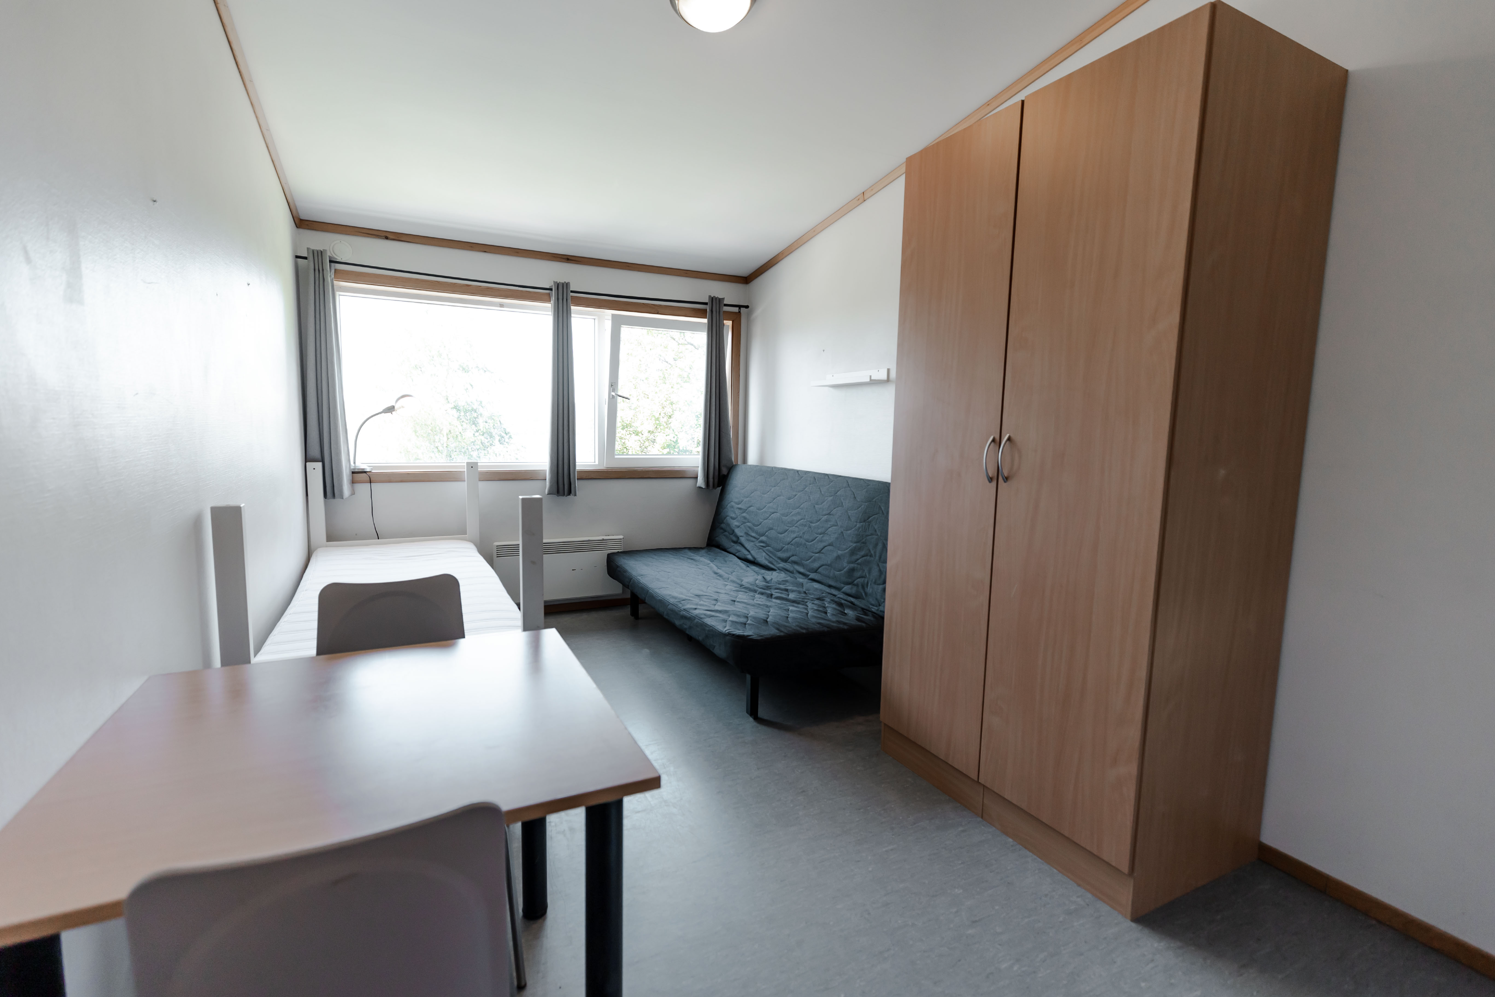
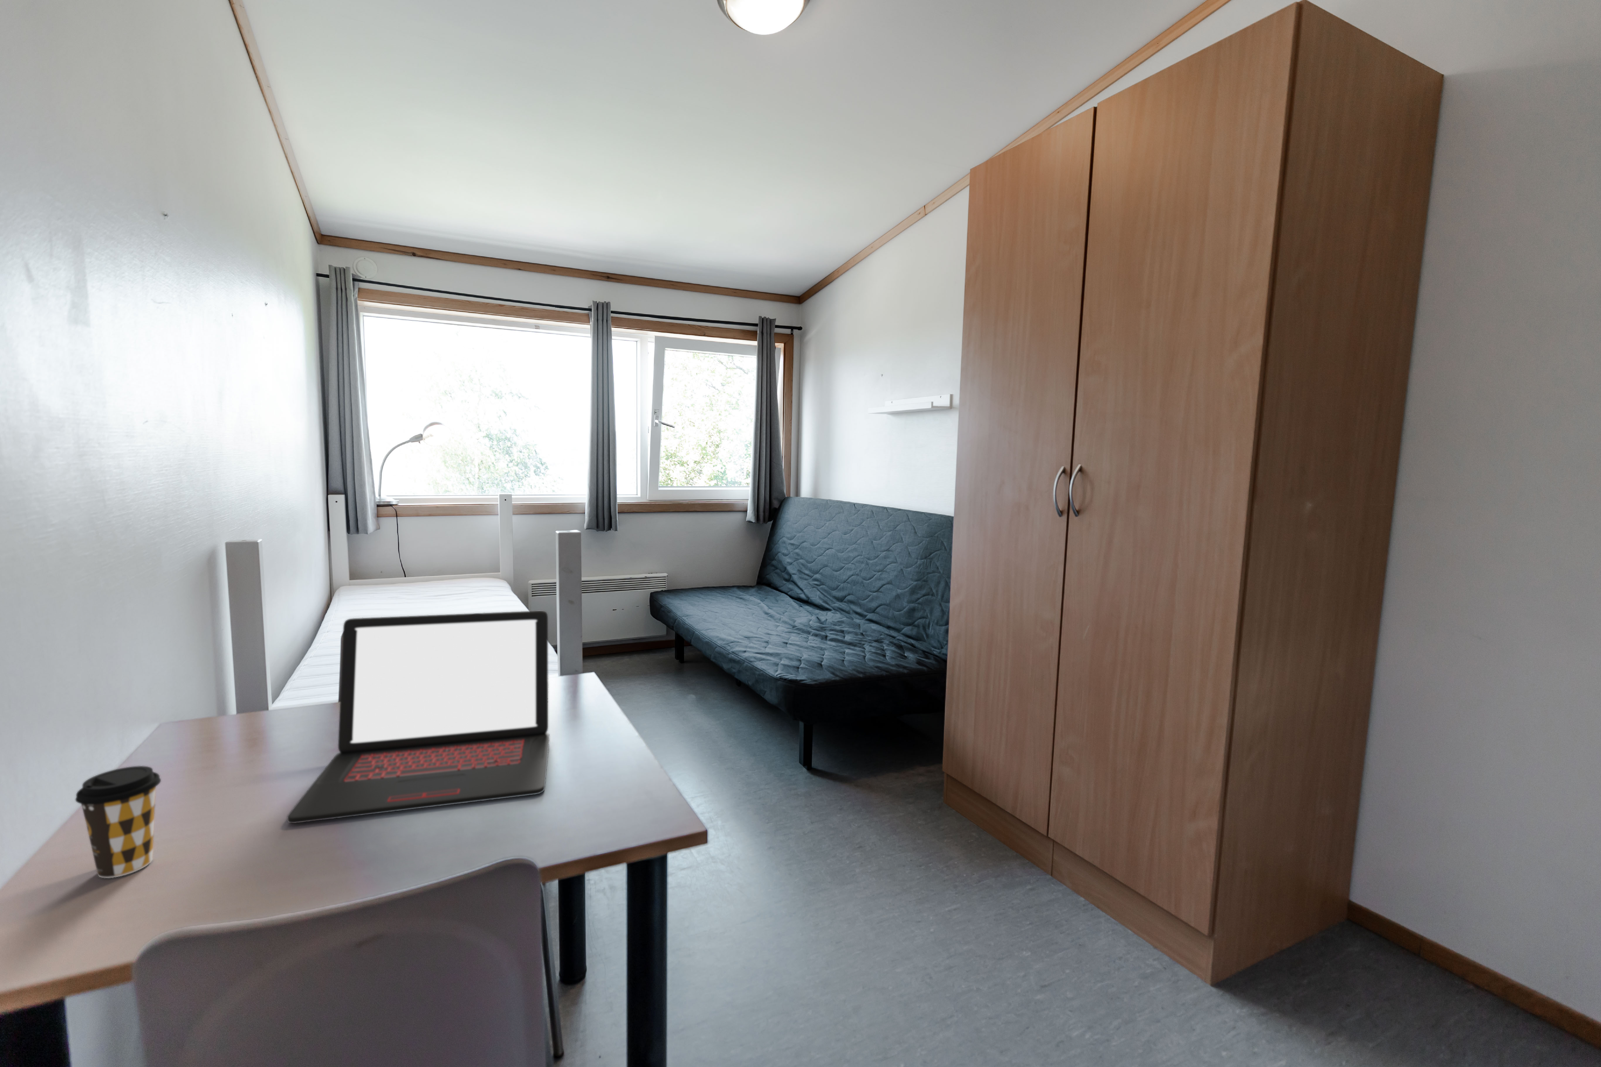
+ laptop (437, 701)
+ coffee cup (122, 822)
